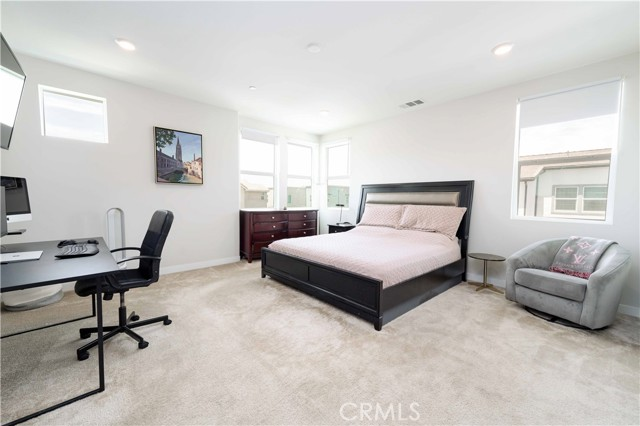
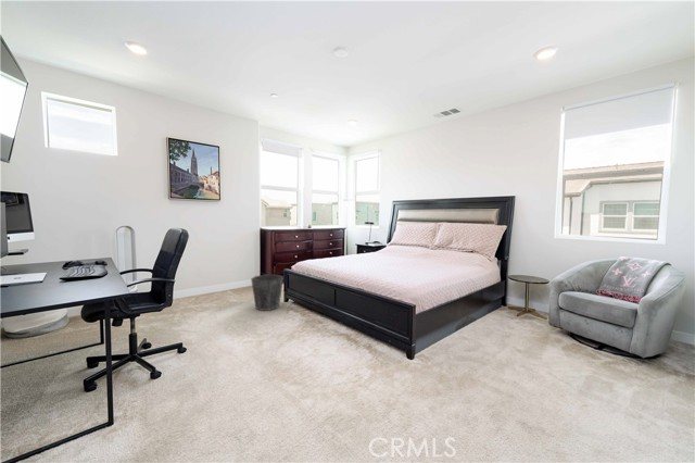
+ waste bin (267, 292)
